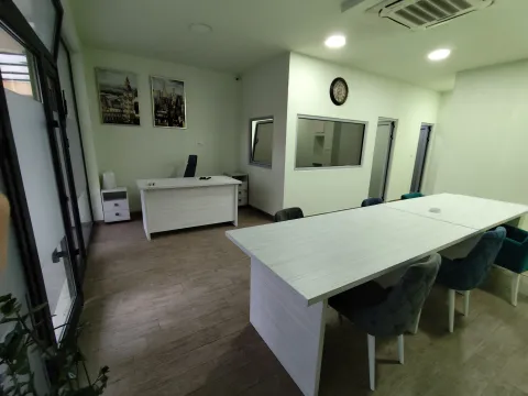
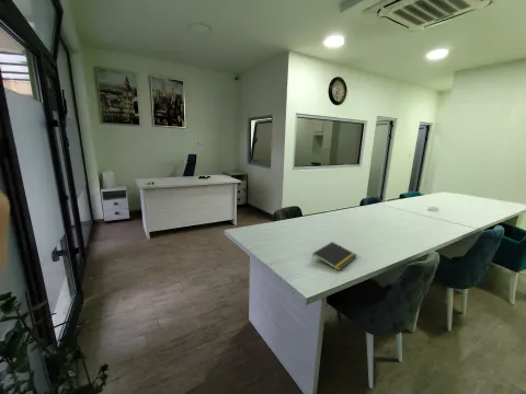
+ notepad (334, 254)
